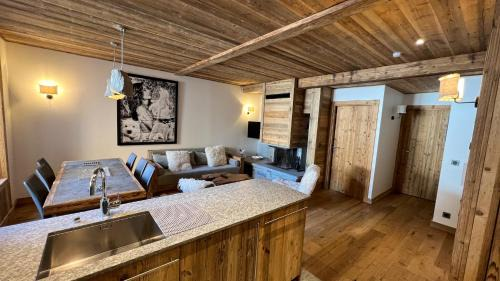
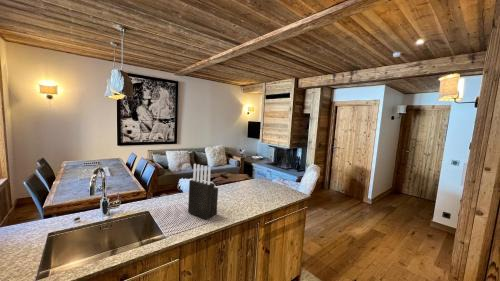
+ knife block (204, 189)
